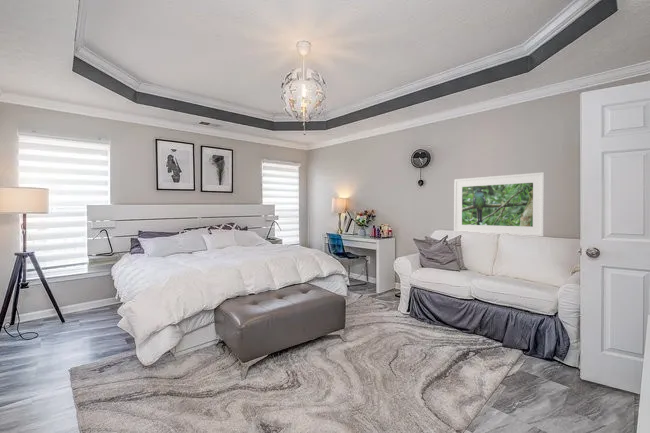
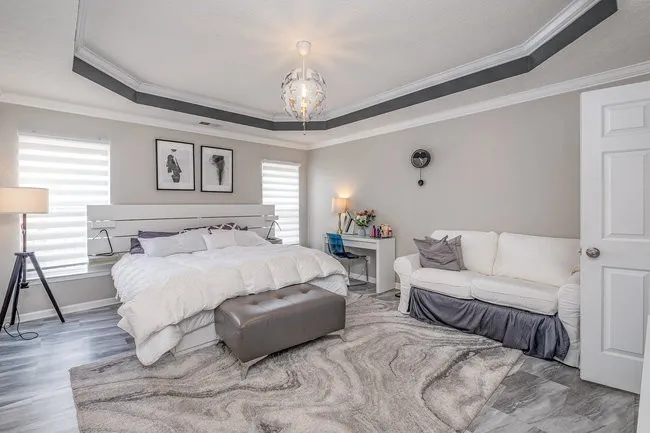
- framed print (495, 205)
